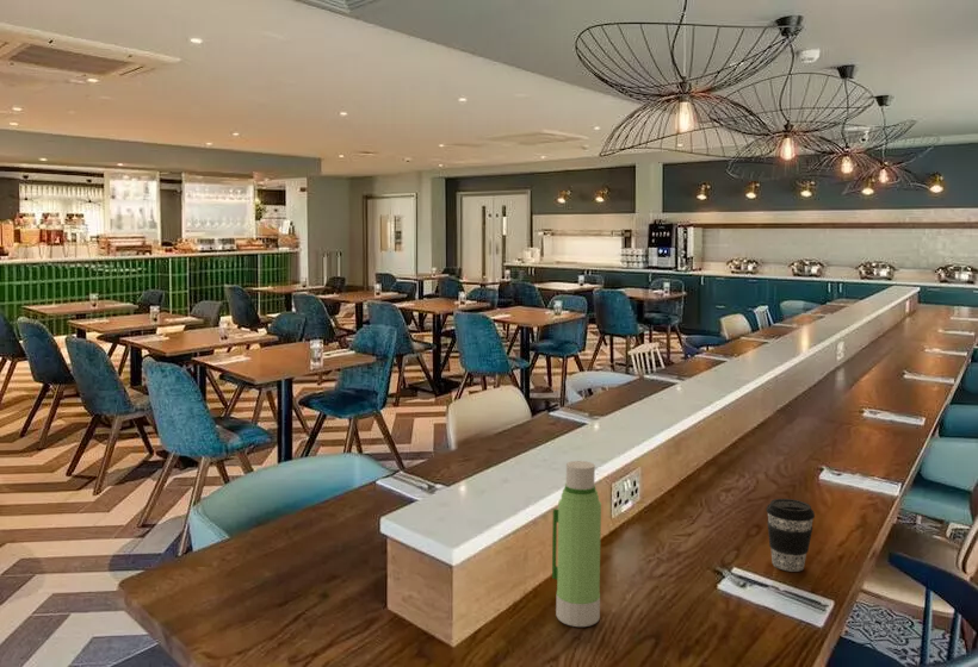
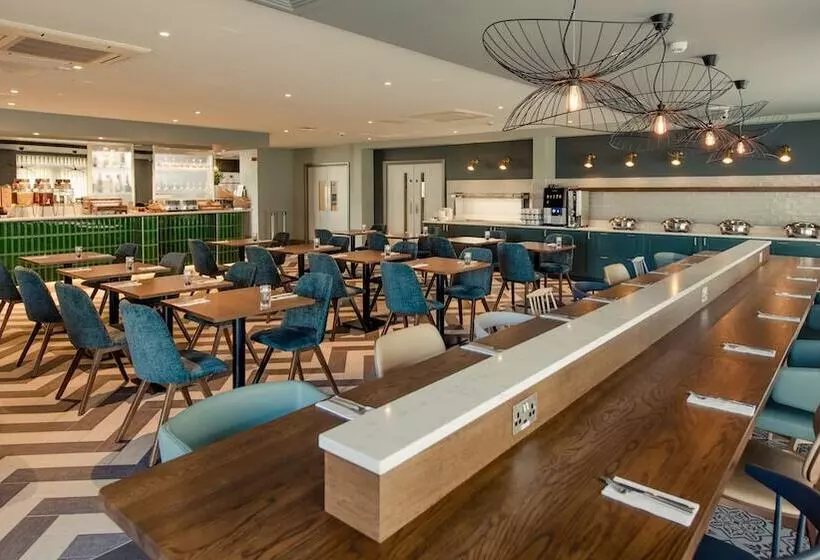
- water bottle (577, 540)
- coffee cup (788, 535)
